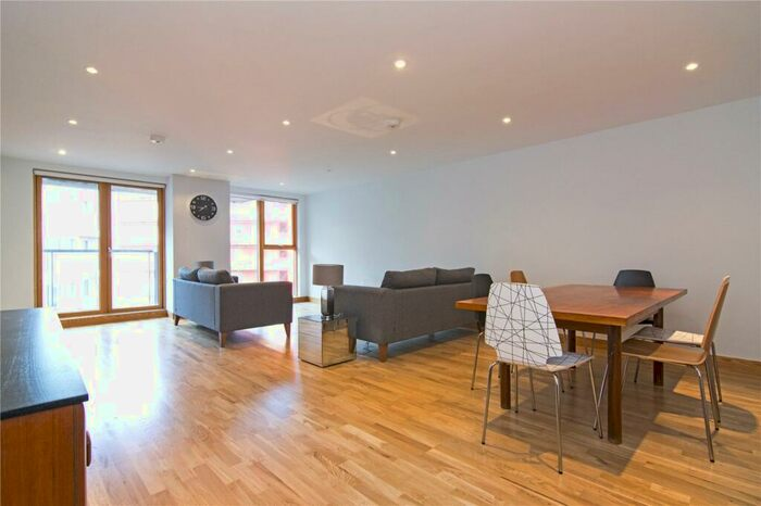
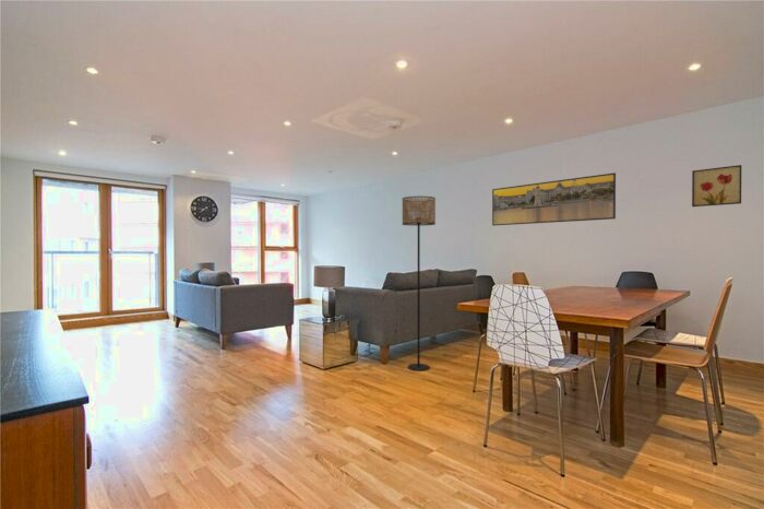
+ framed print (547, 202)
+ wall art (716, 187)
+ floor lamp (418, 283)
